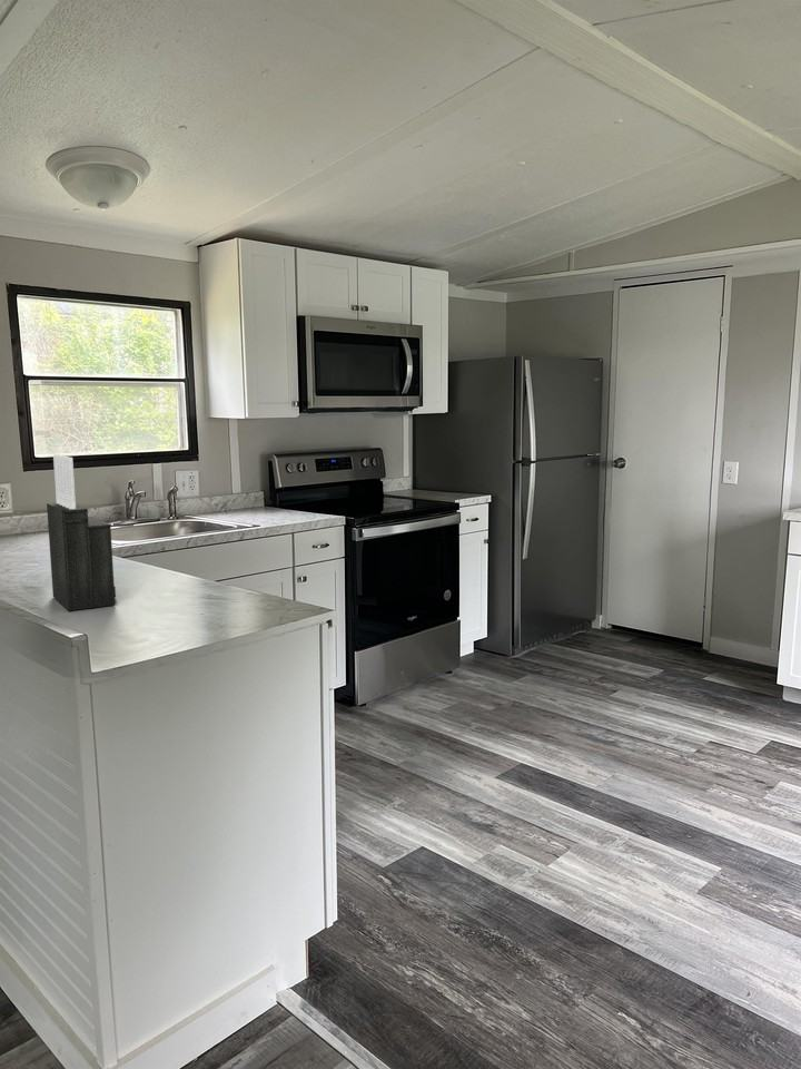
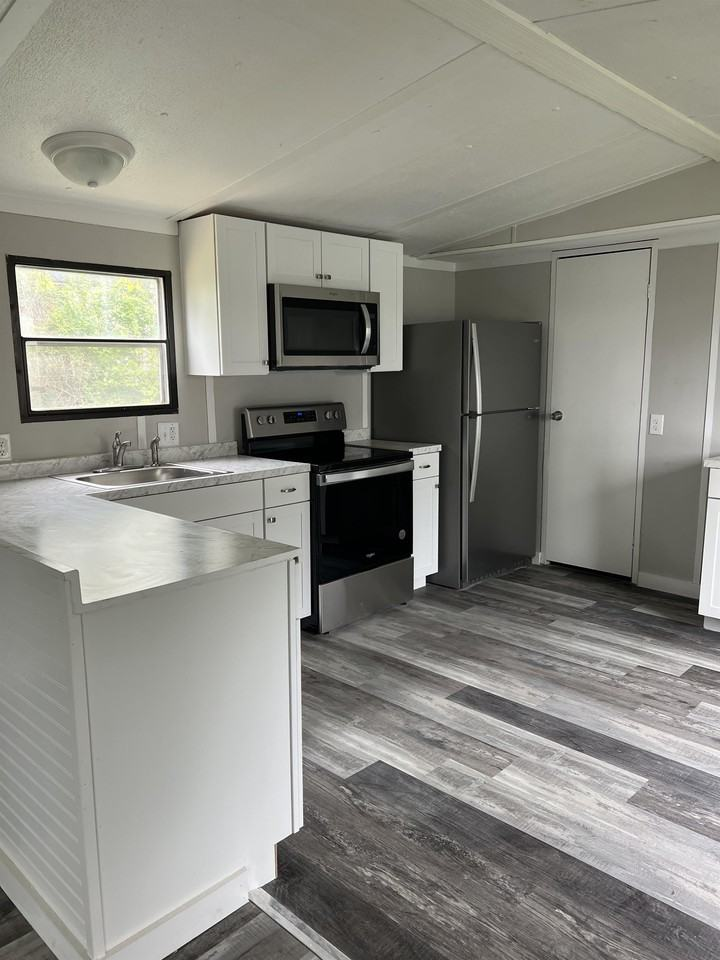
- knife block (83, 529)
